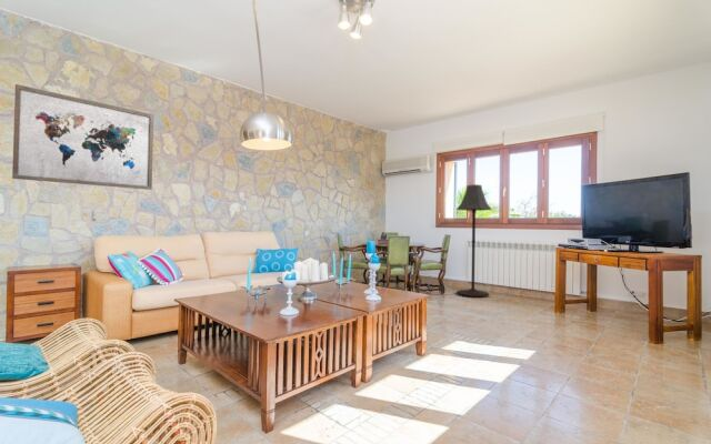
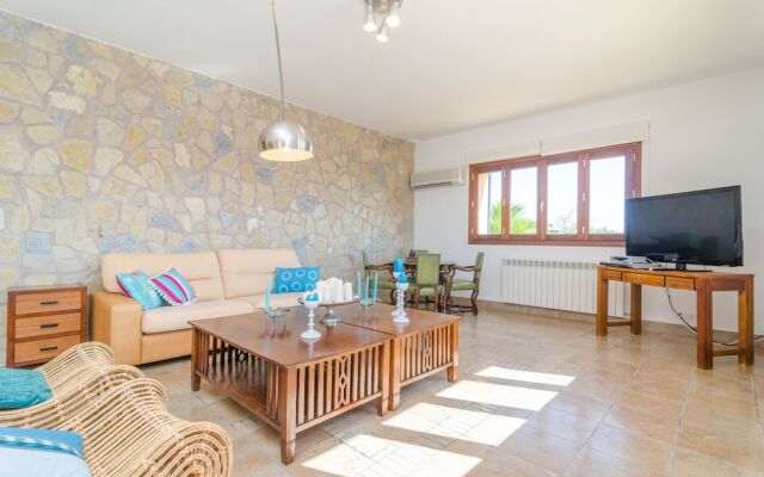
- floor lamp (473, 240)
- wall art (91, 142)
